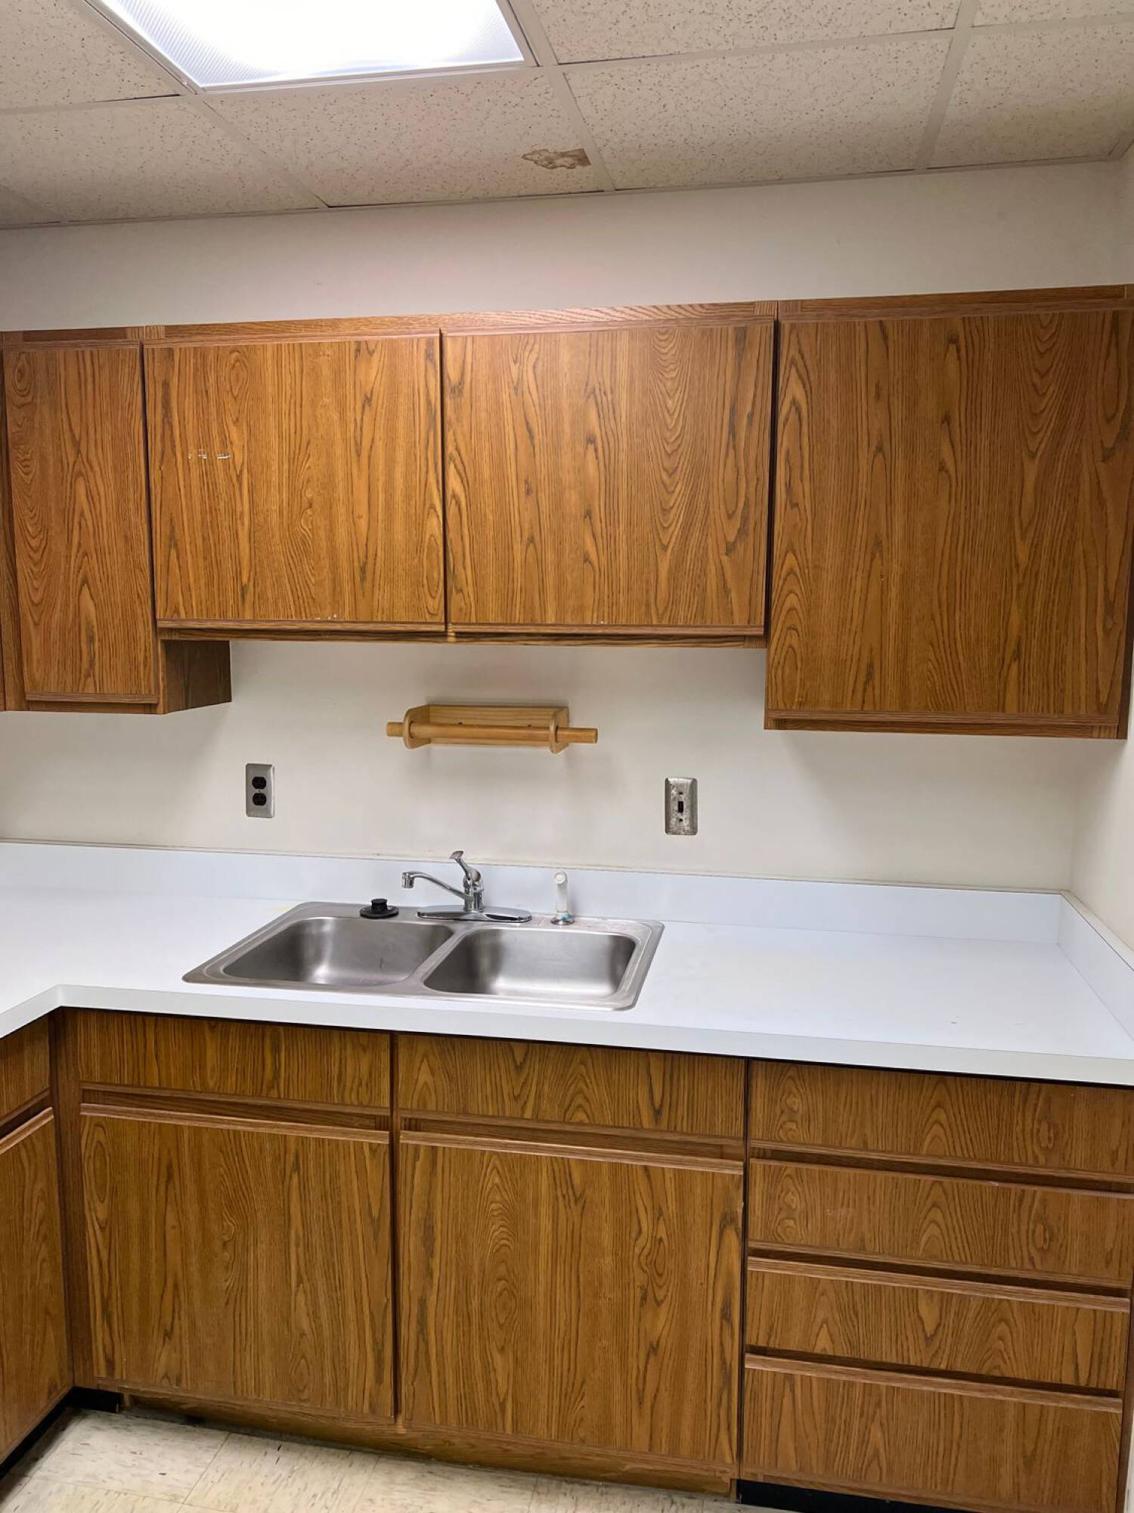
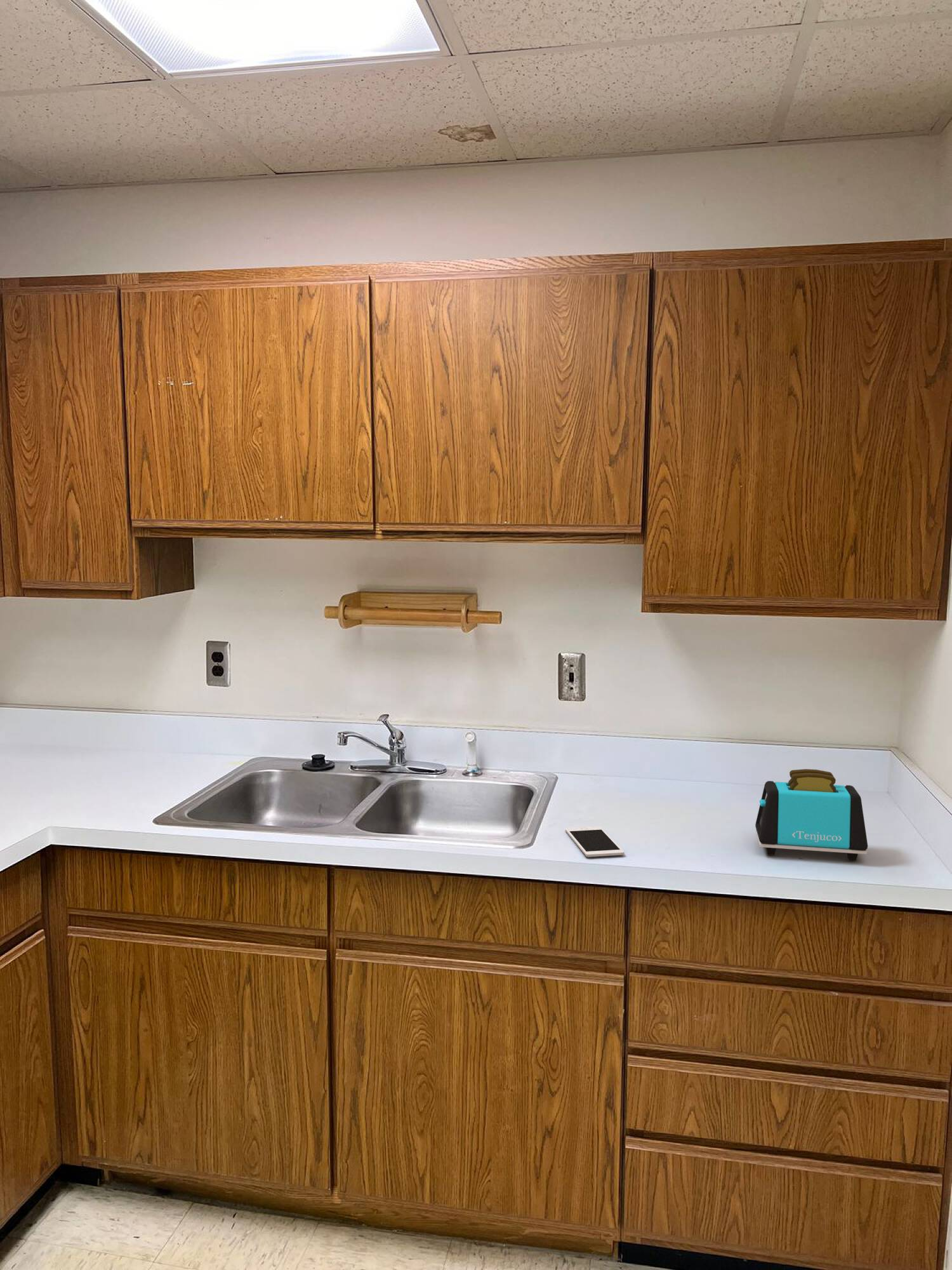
+ toaster (810, 812)
+ cell phone (593, 841)
